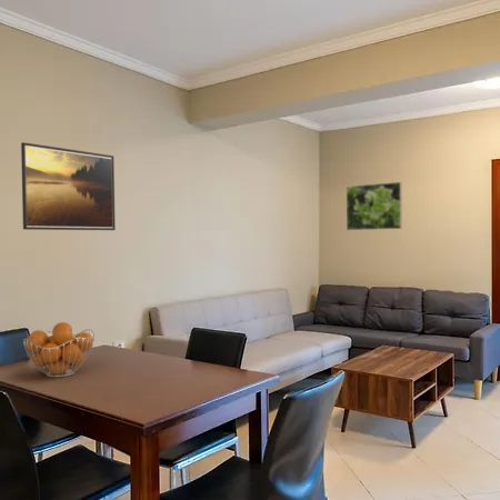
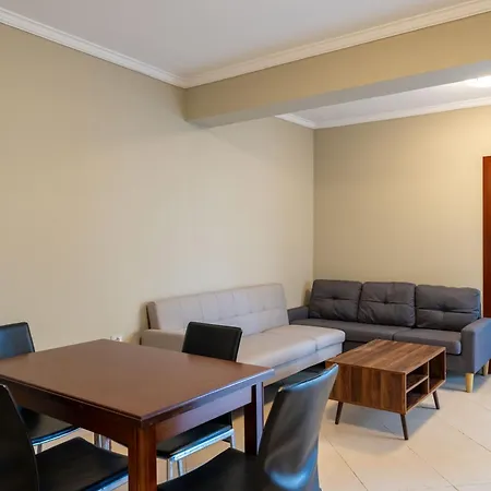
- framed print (71, 189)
- fruit basket (60, 349)
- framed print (372, 207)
